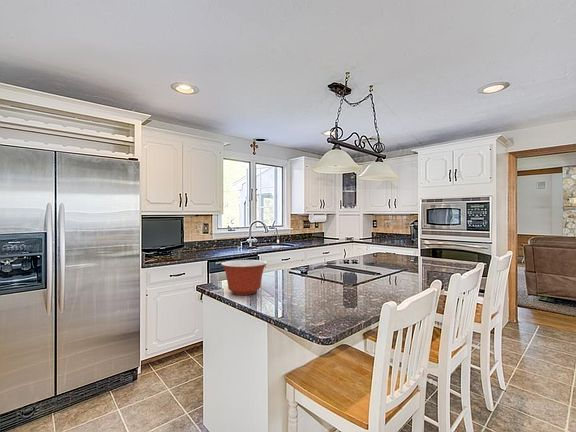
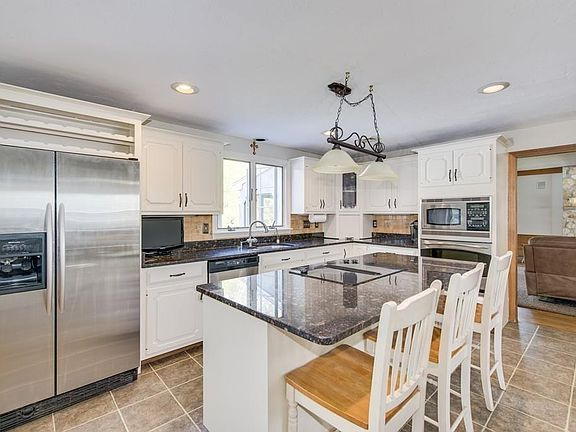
- mixing bowl (244, 277)
